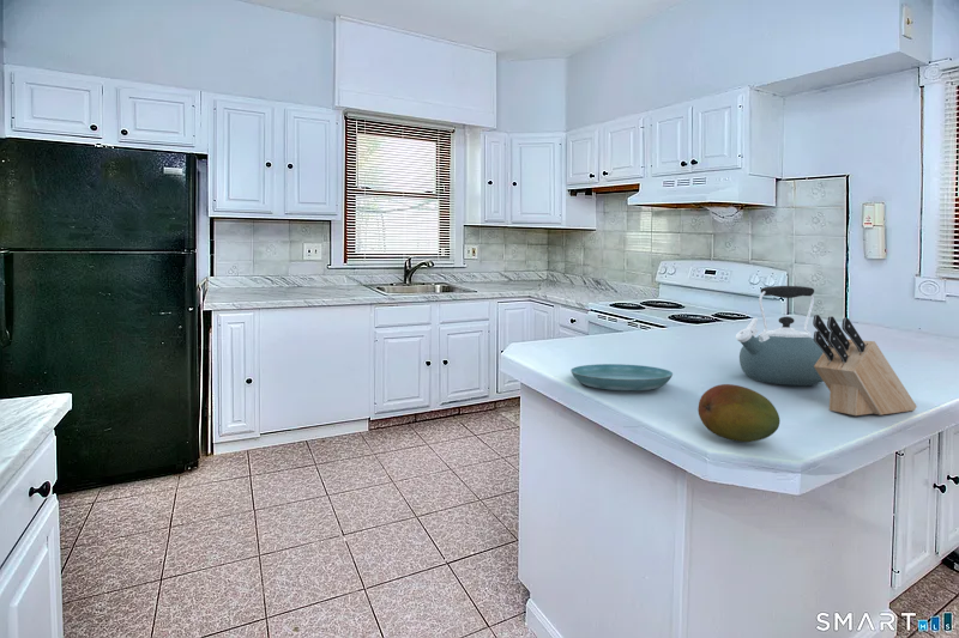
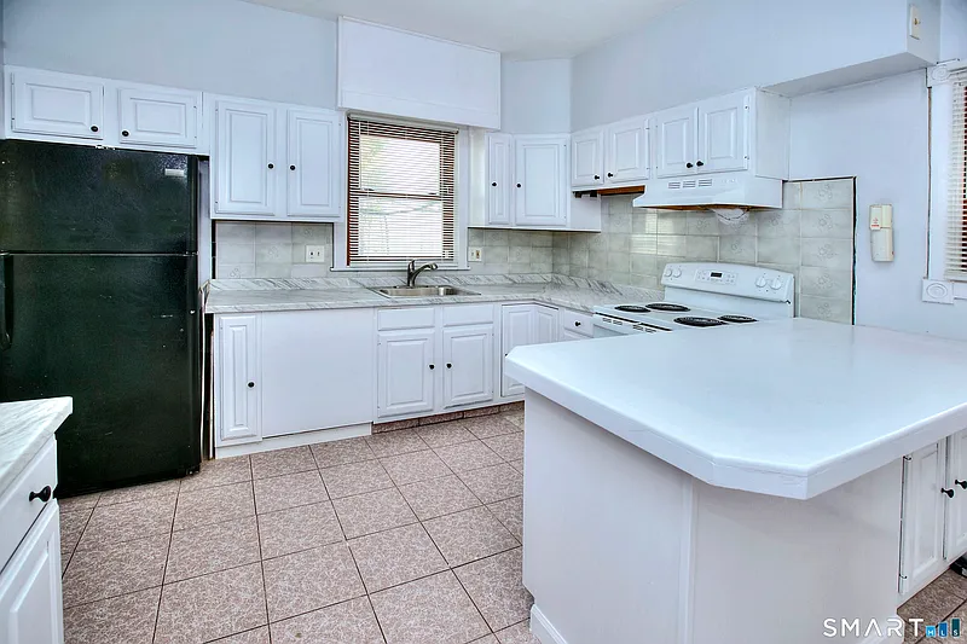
- knife block (861, 363)
- kettle (778, 333)
- fruit (738, 412)
- saucer (620, 377)
